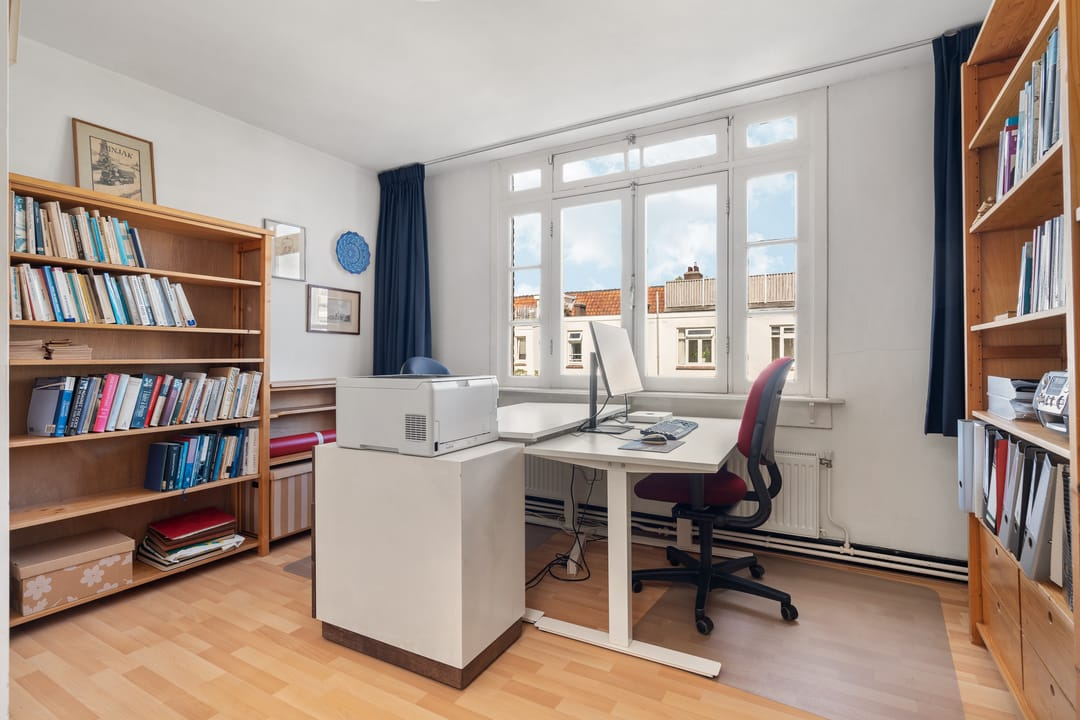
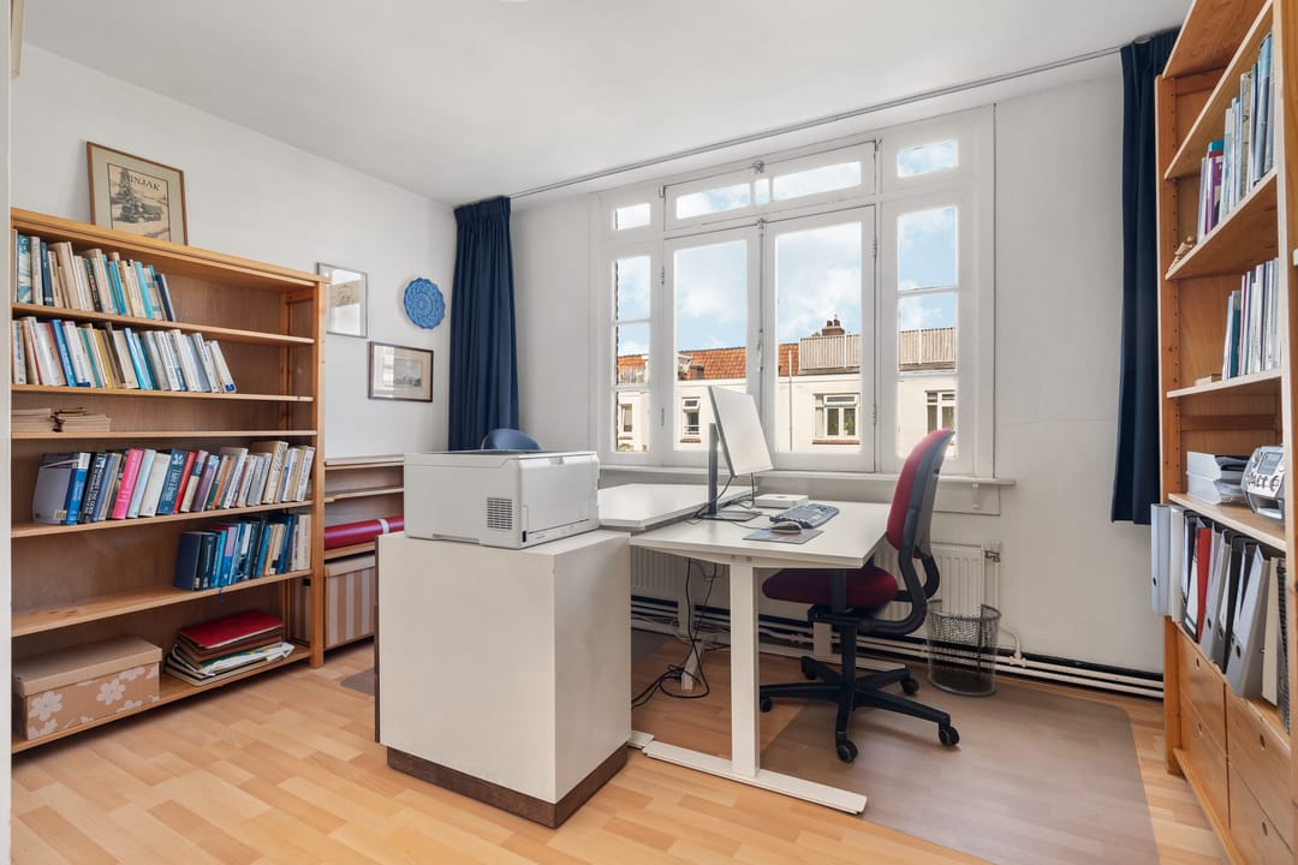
+ waste bin (960, 645)
